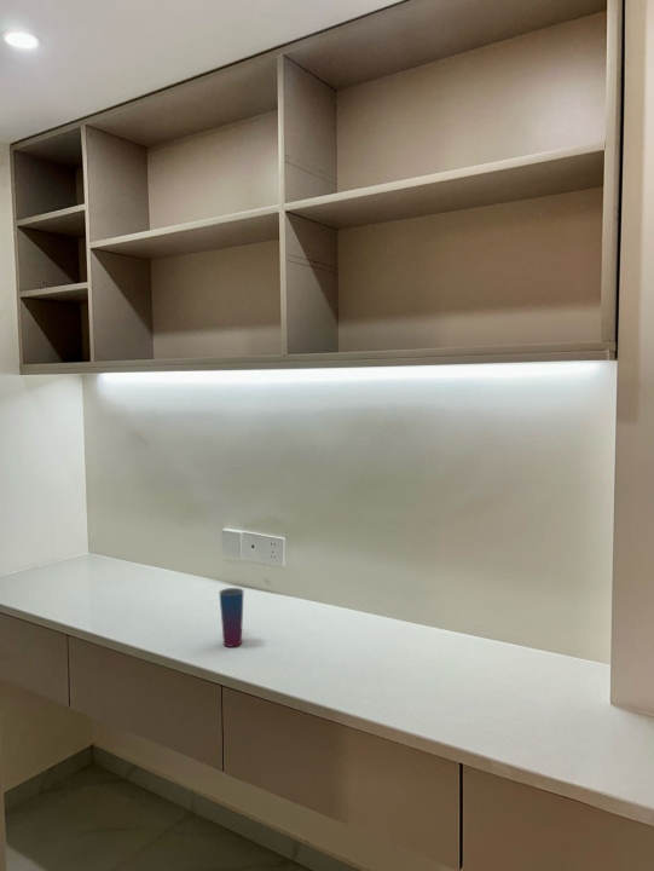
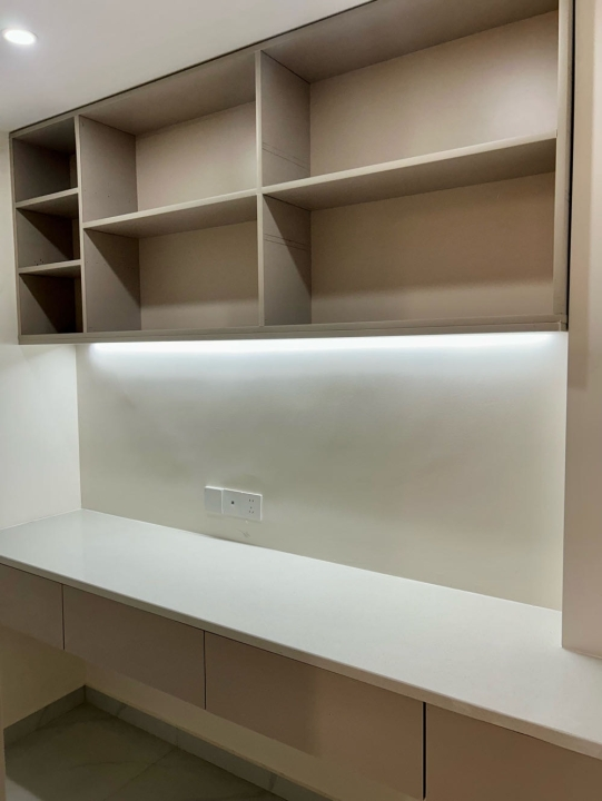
- cup (231, 617)
